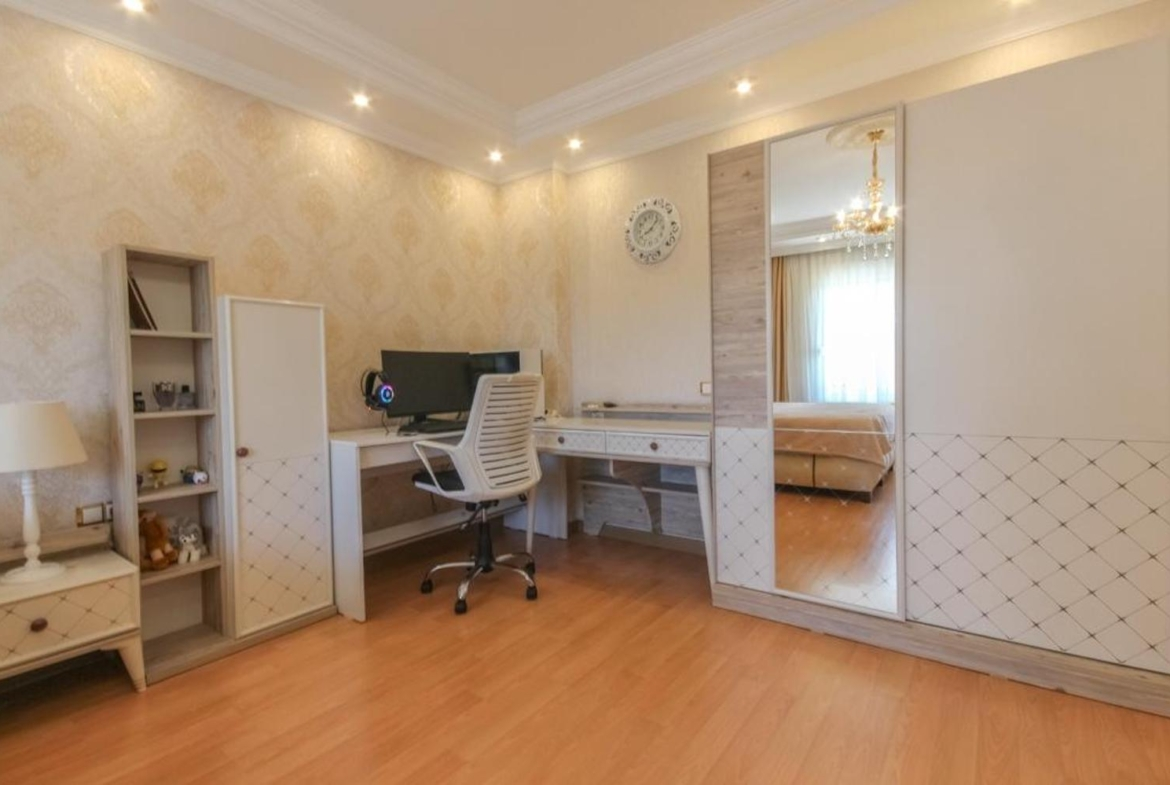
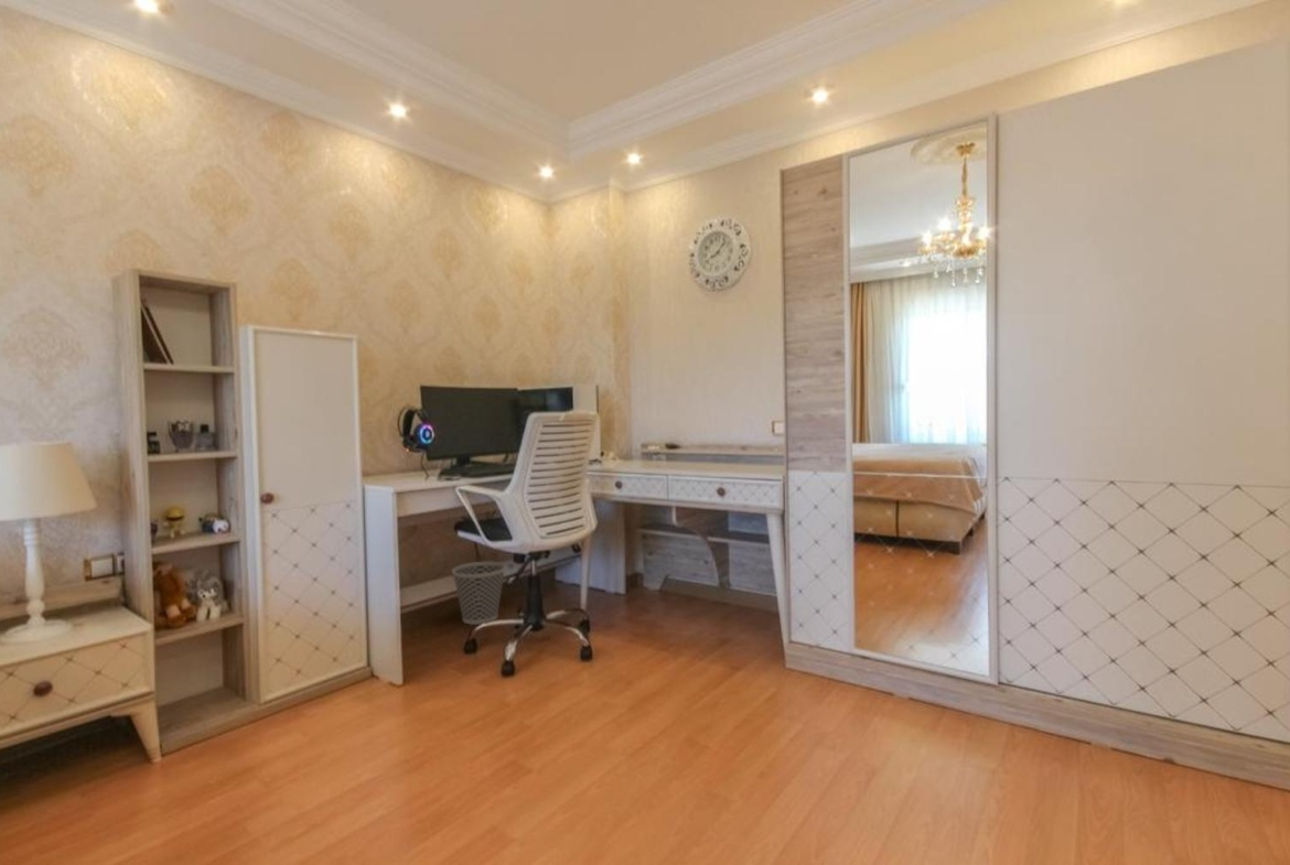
+ wastebasket (480, 593)
